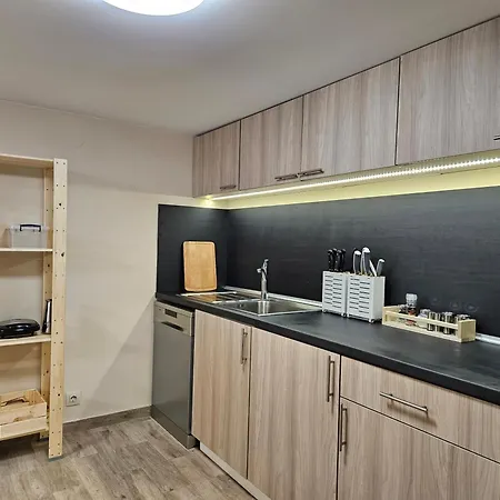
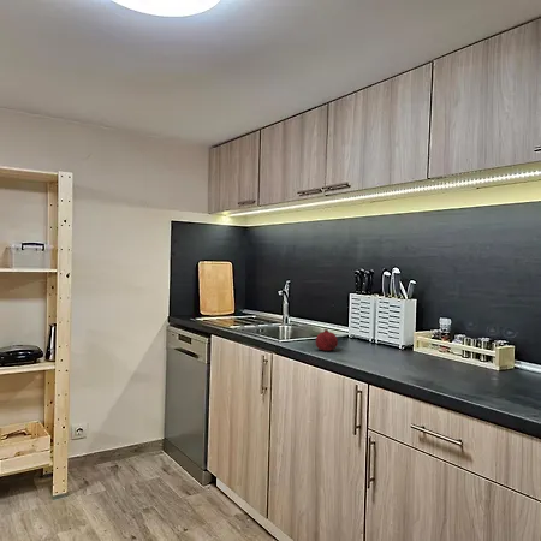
+ fruit (326, 339)
